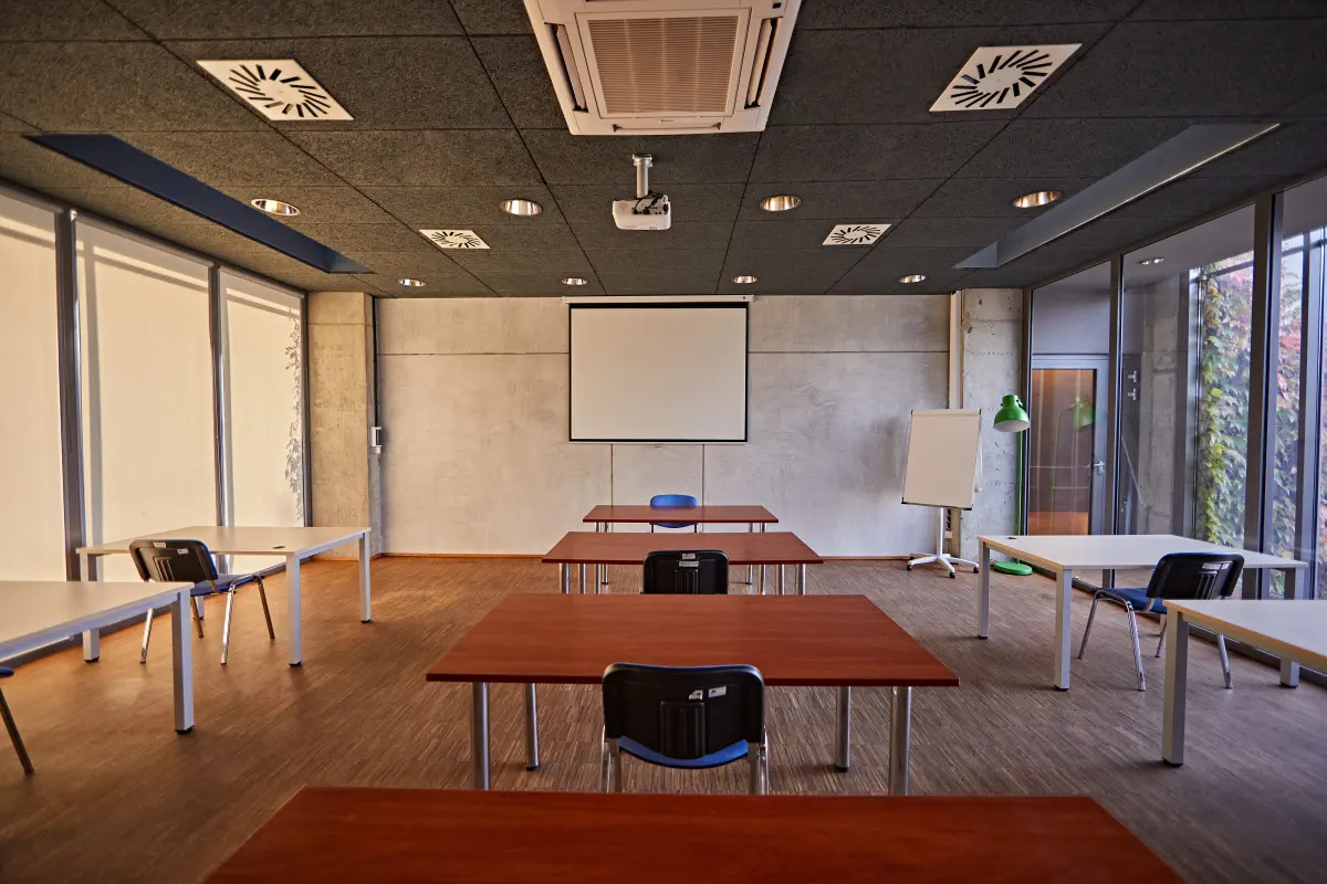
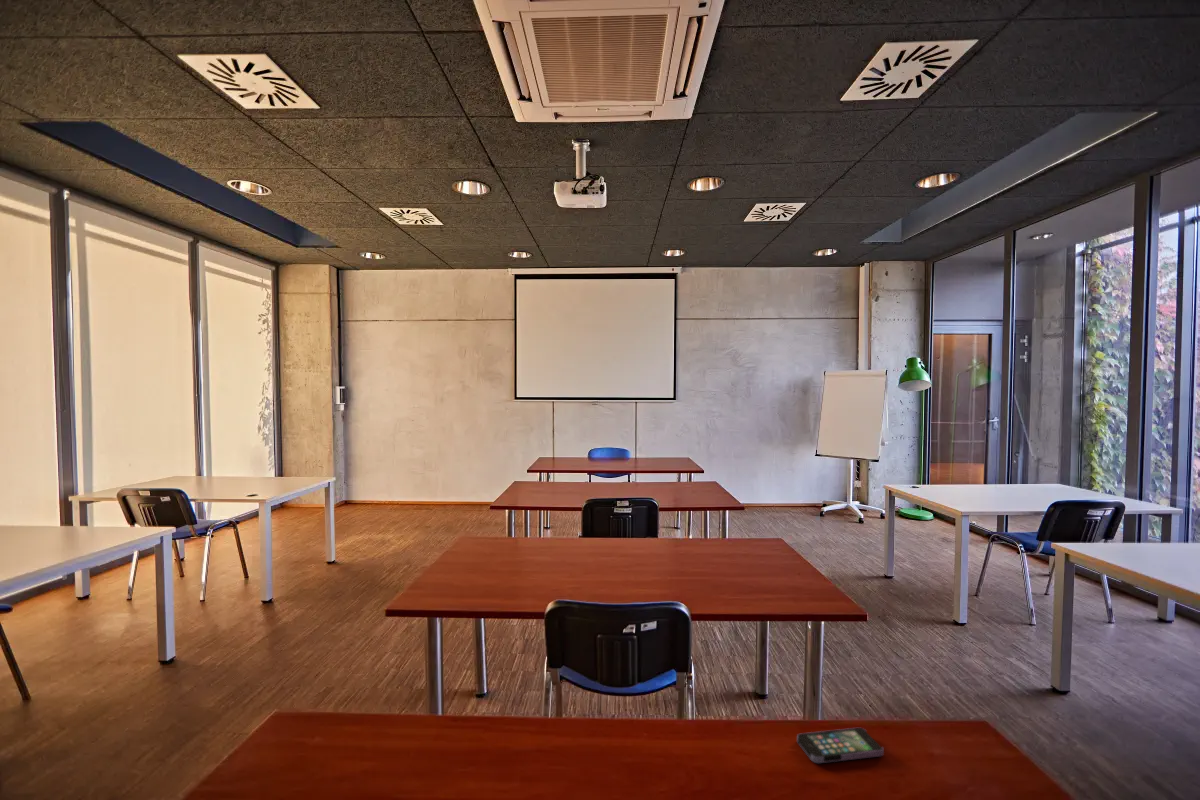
+ smartphone (839, 744)
